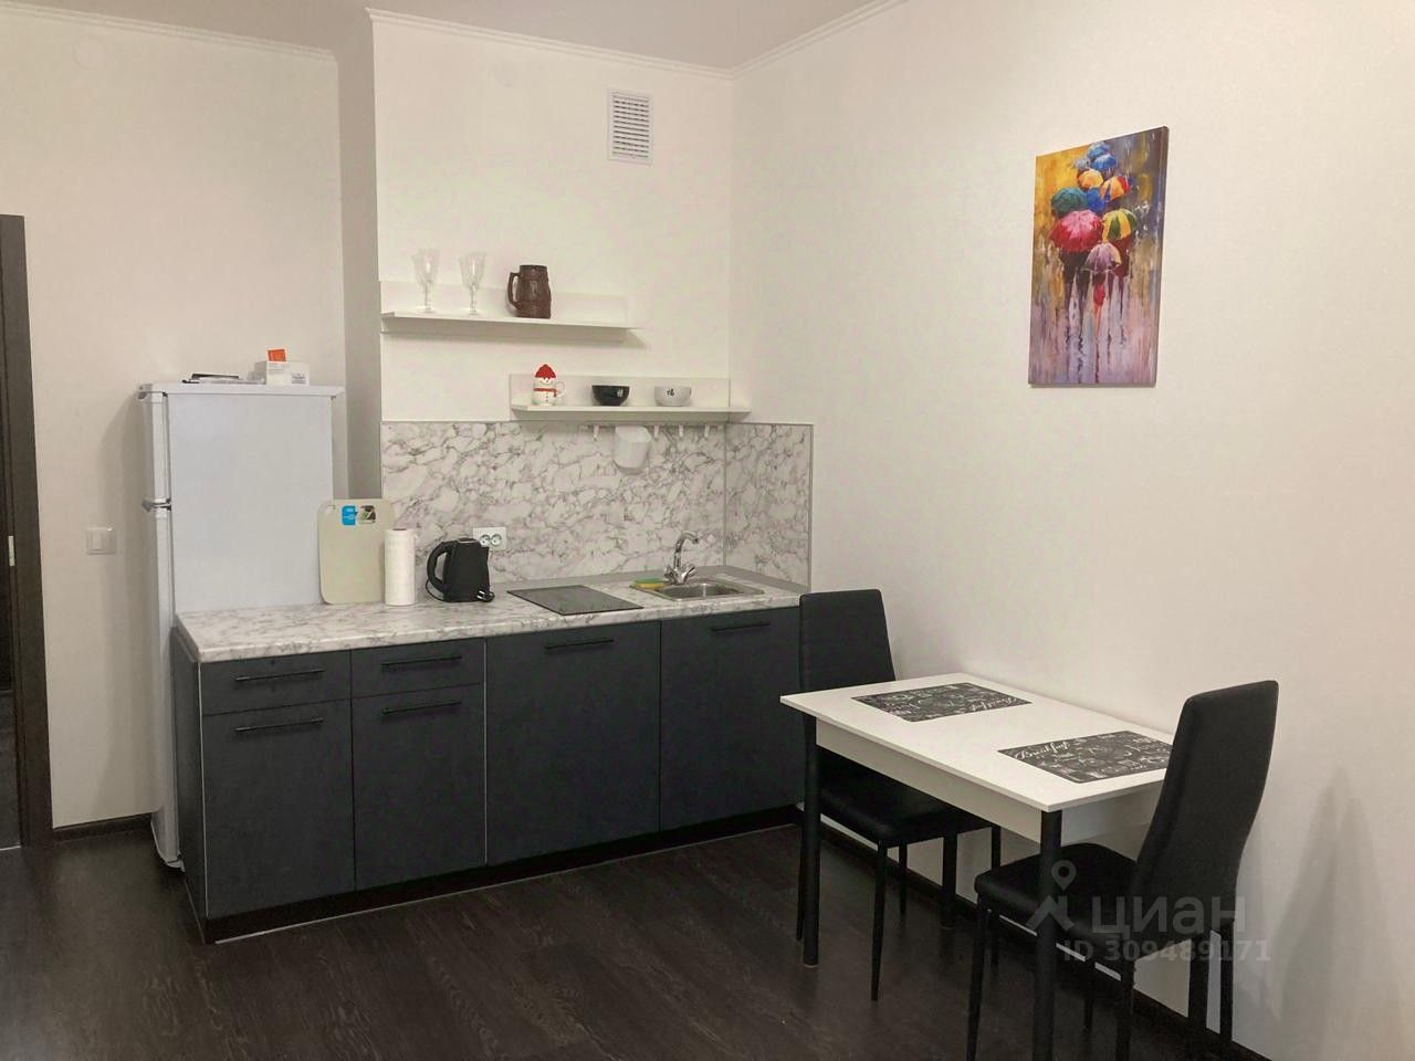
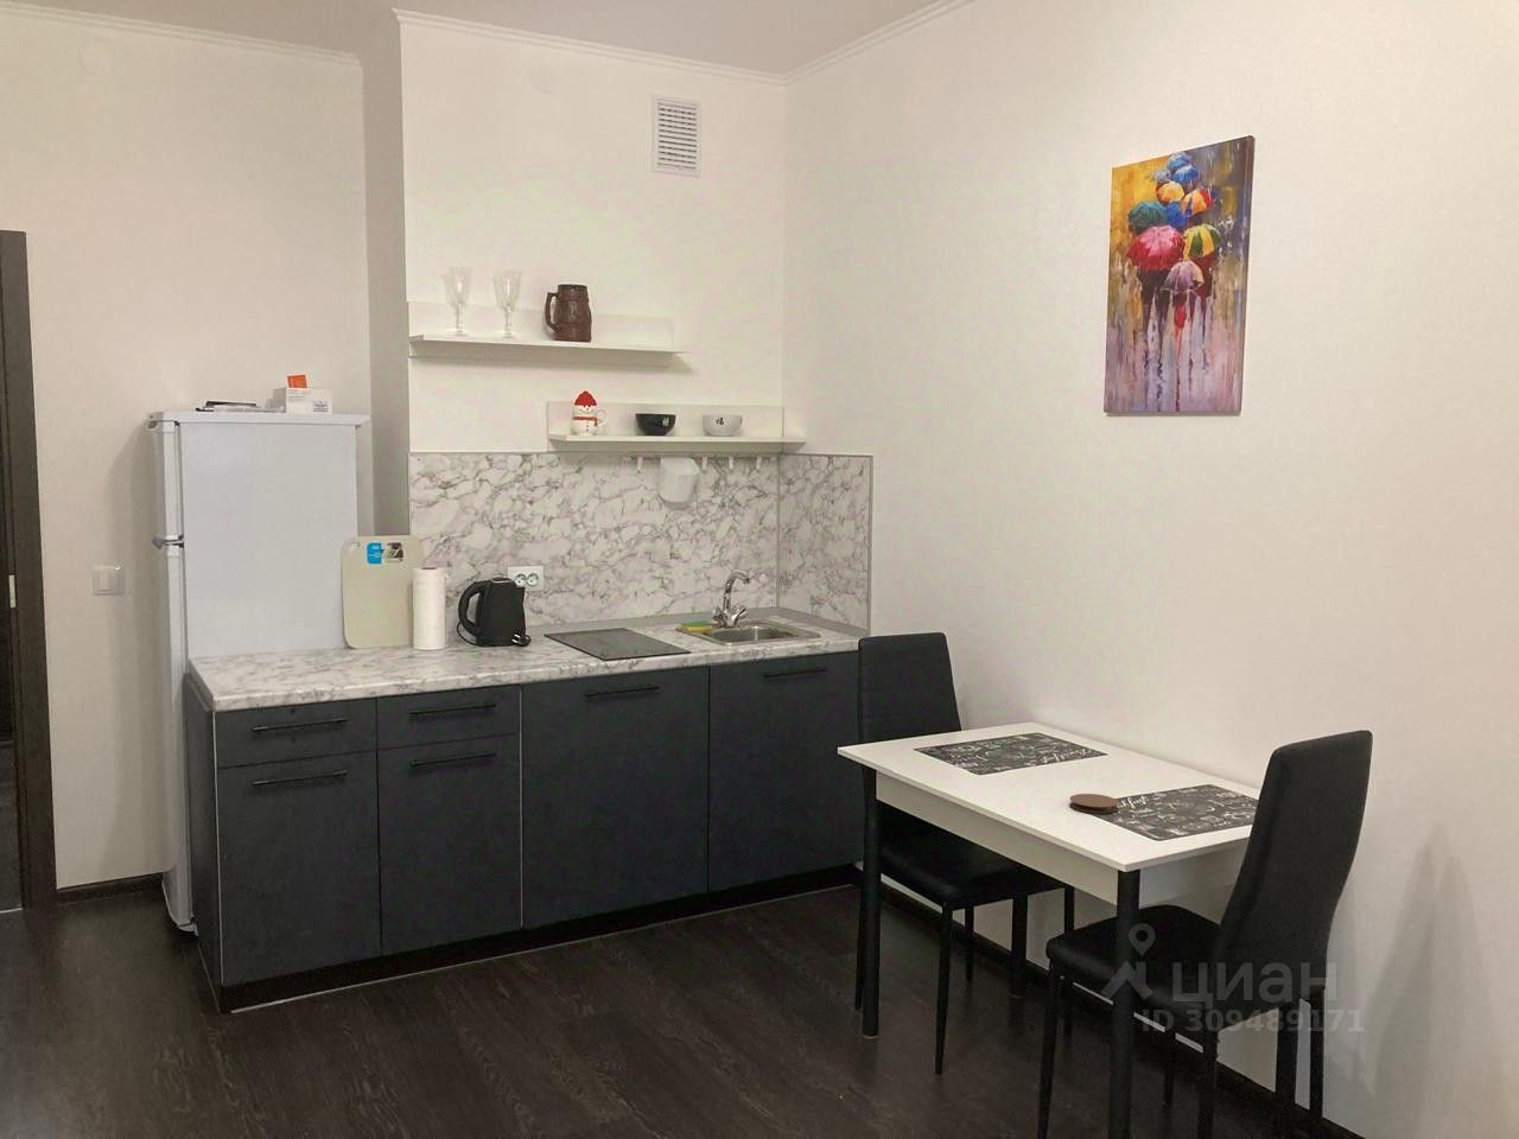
+ coaster (1093, 803)
